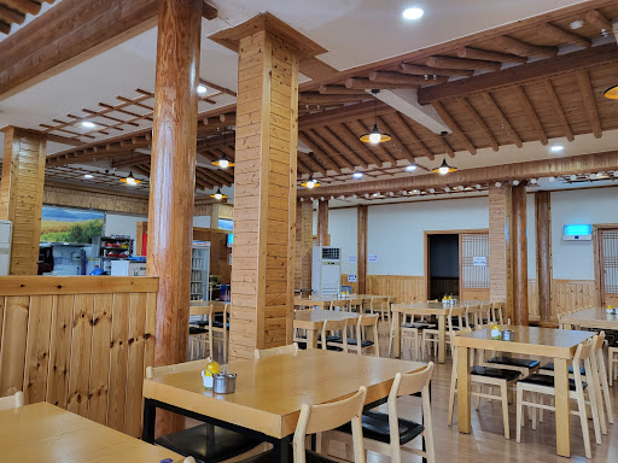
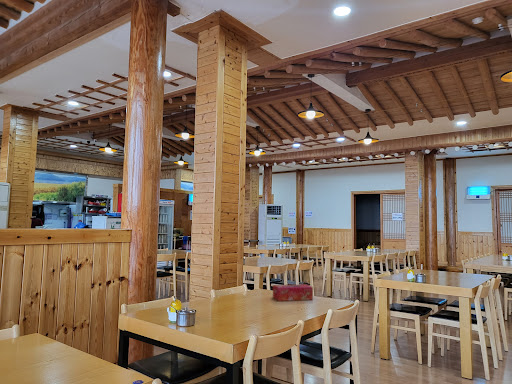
+ tissue box (292, 292)
